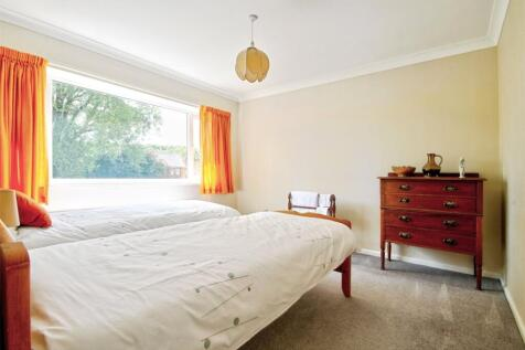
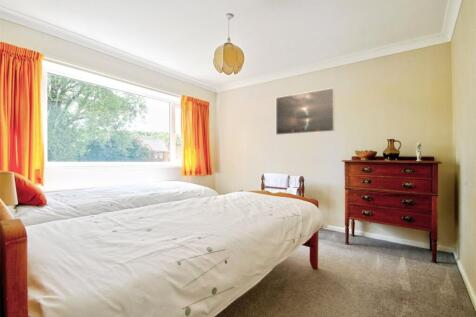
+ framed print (303, 113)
